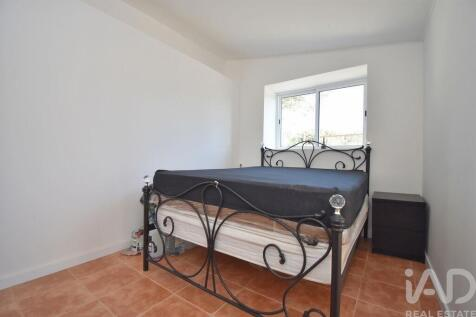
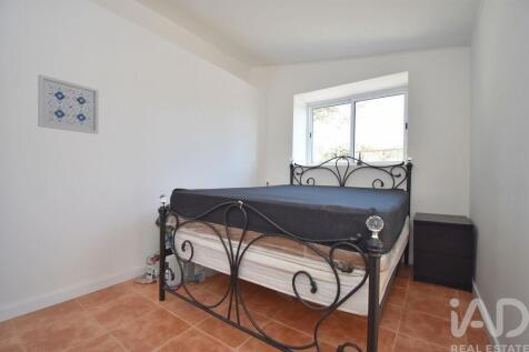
+ wall art (70, 107)
